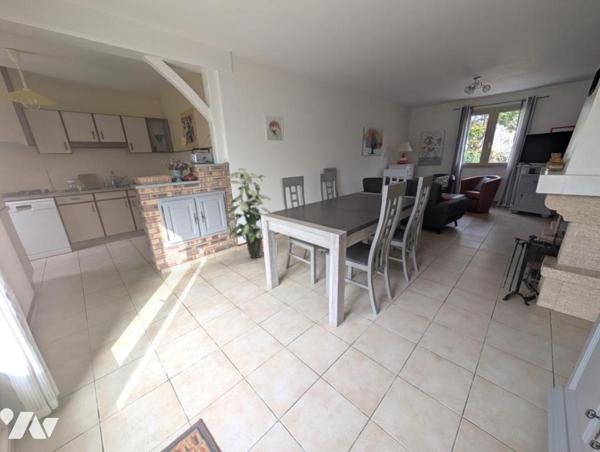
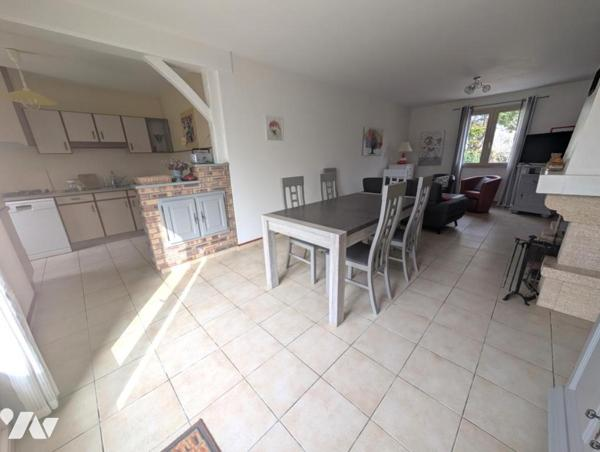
- indoor plant (248, 214)
